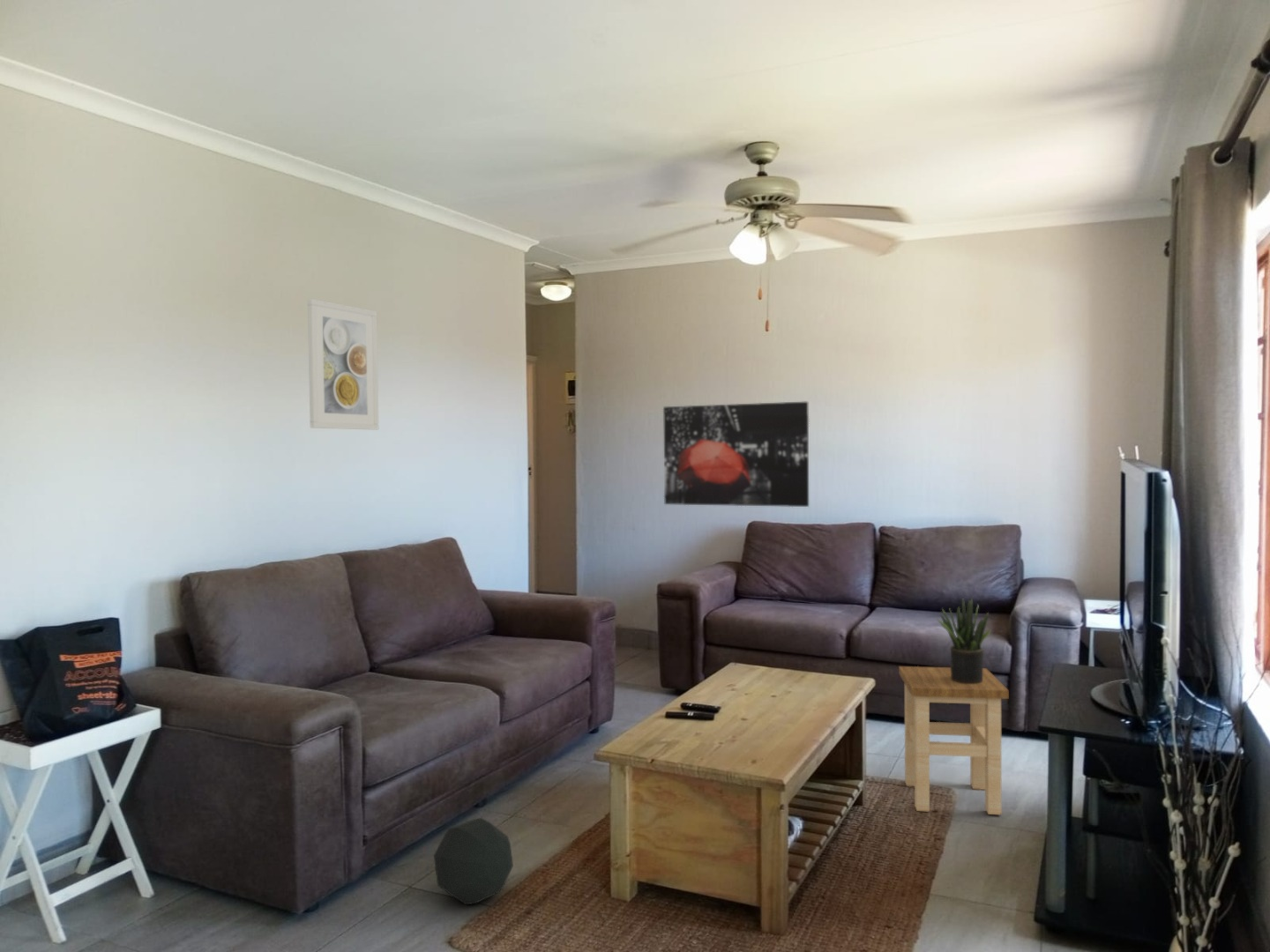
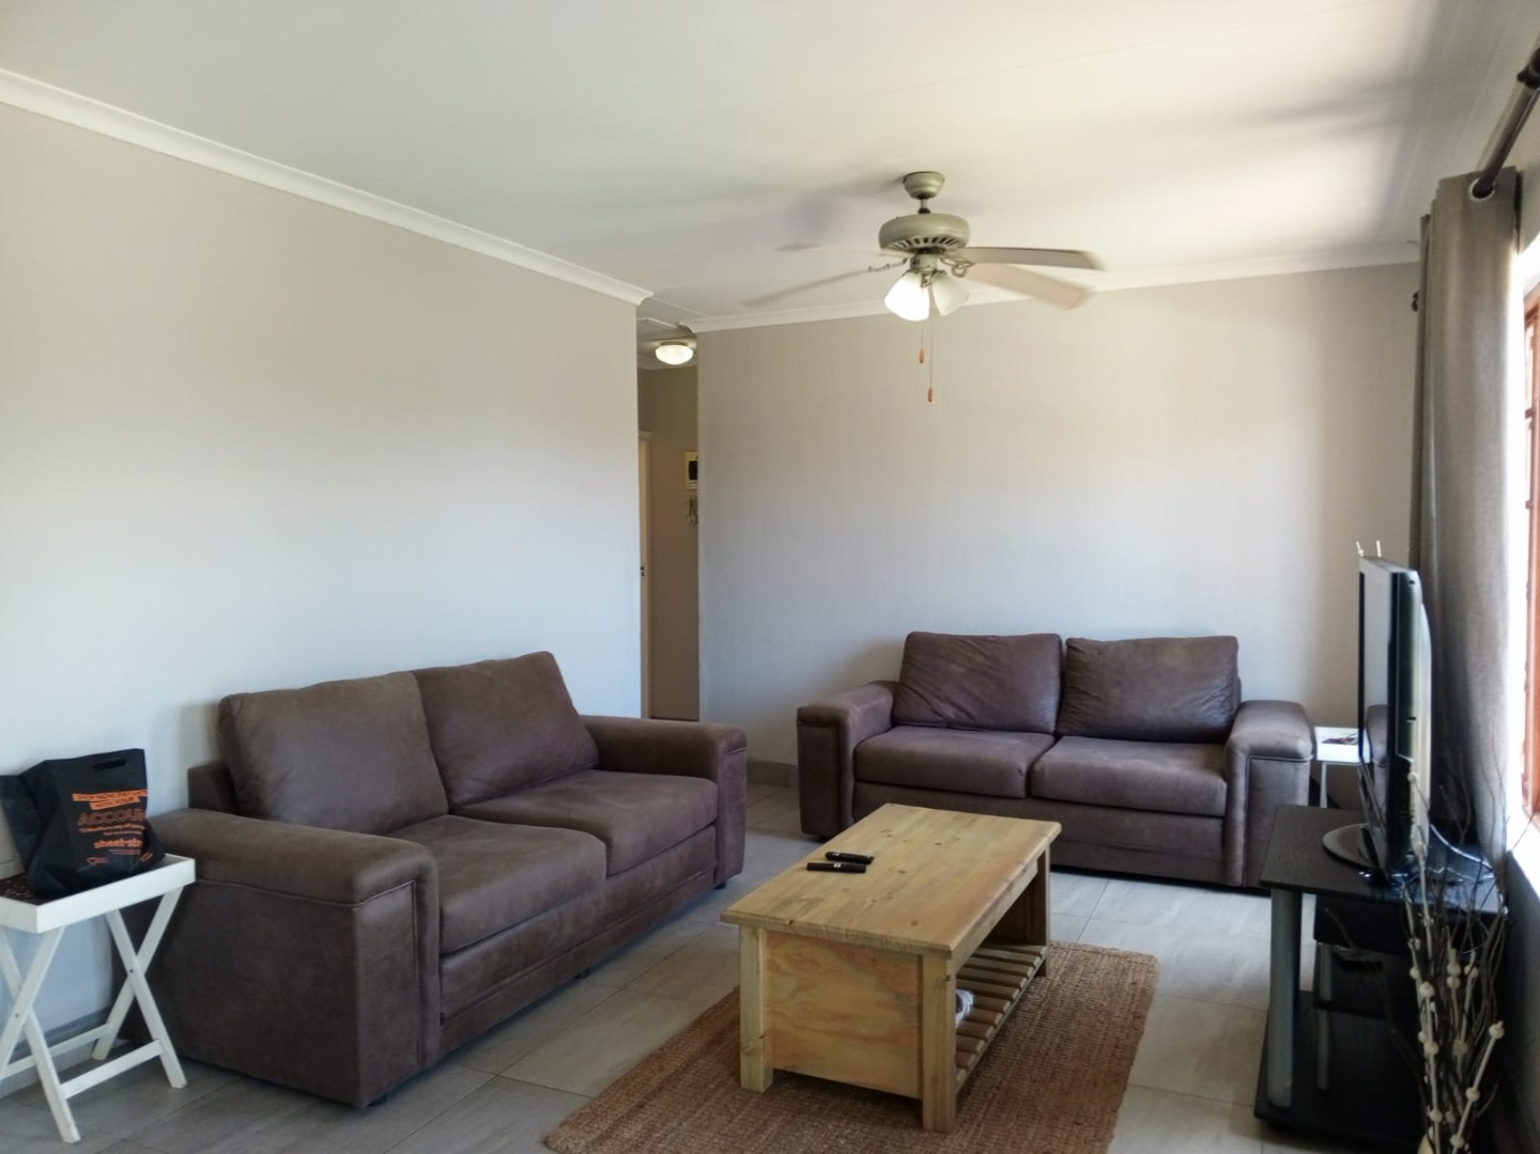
- wall art (733, 455)
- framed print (344, 367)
- stool (951, 734)
- ball (473, 860)
- potted plant (962, 639)
